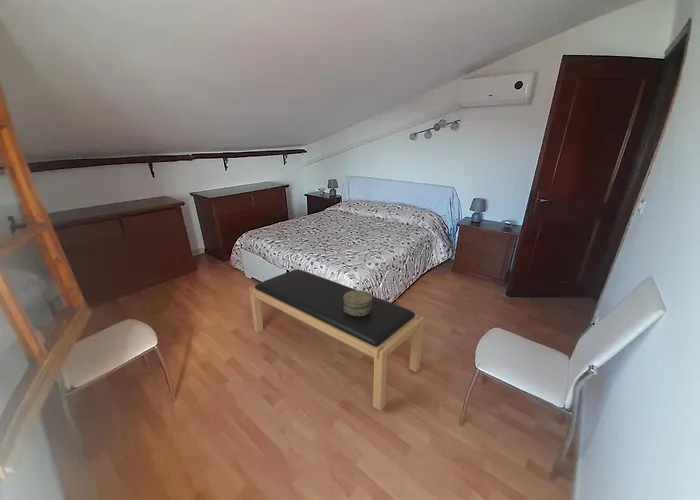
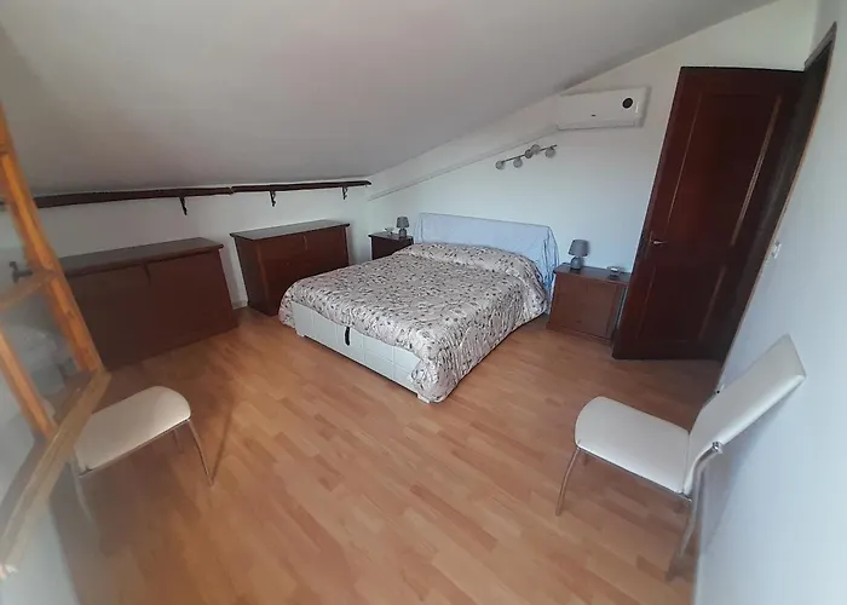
- decorative box (357, 302)
- bench (328, 322)
